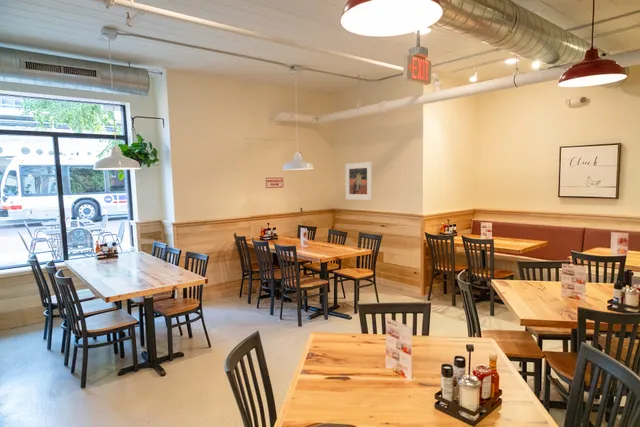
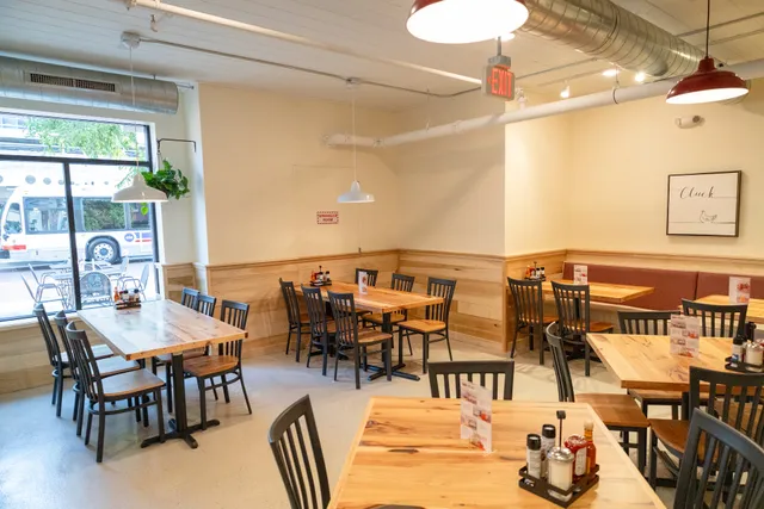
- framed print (358, 181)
